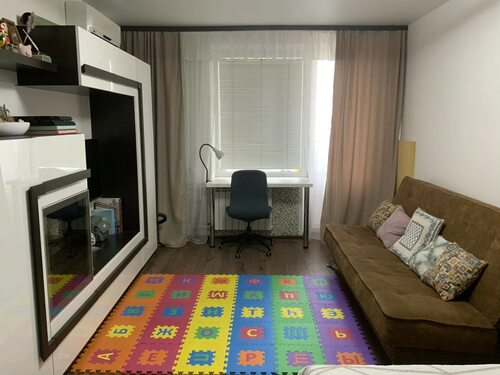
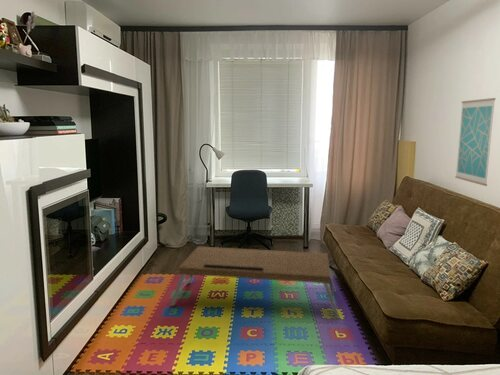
+ coffee table (256, 278)
+ wall art (473, 141)
